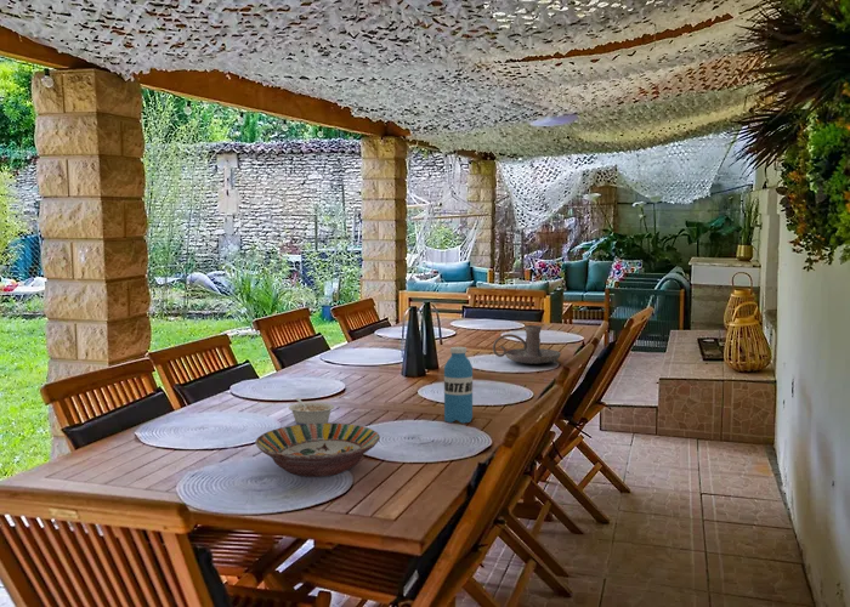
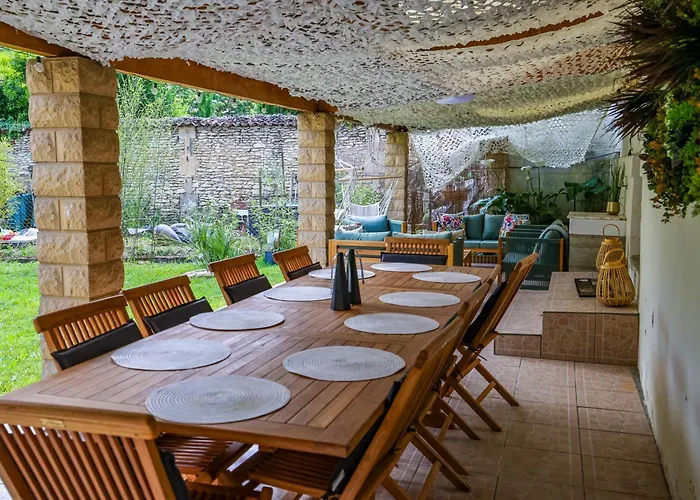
- legume (310, 413)
- serving bowl (318, 453)
- water bottle (458, 384)
- candle holder (526, 344)
